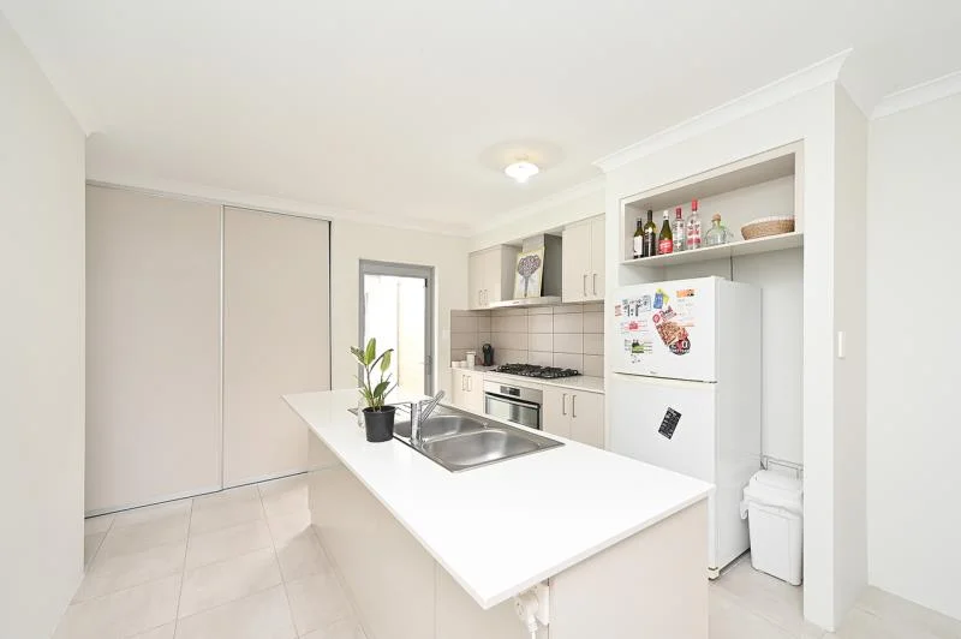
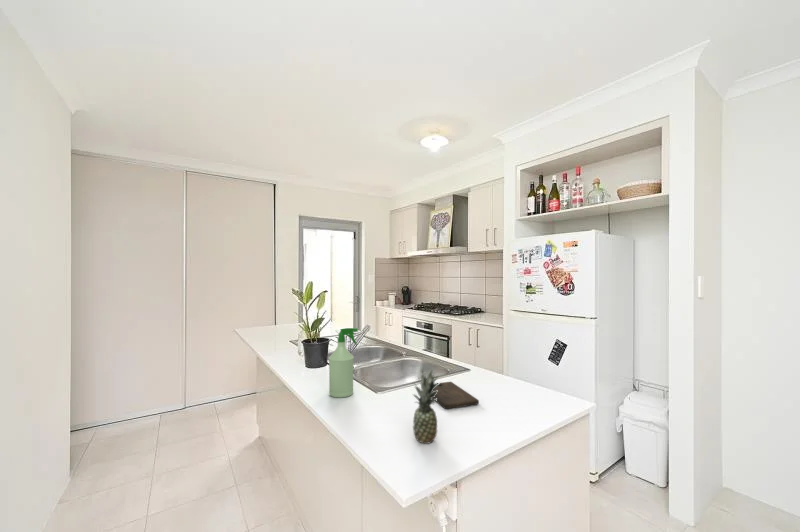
+ cutting board (448, 394)
+ fruit (426, 404)
+ spray bottle (341, 360)
